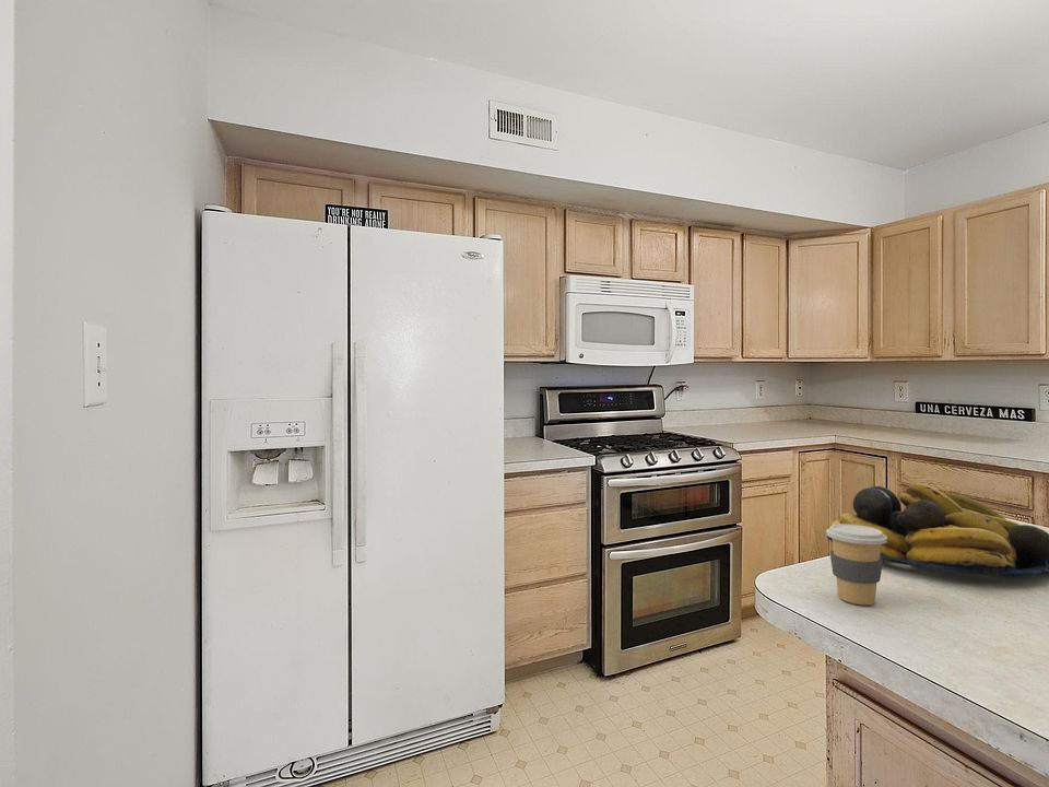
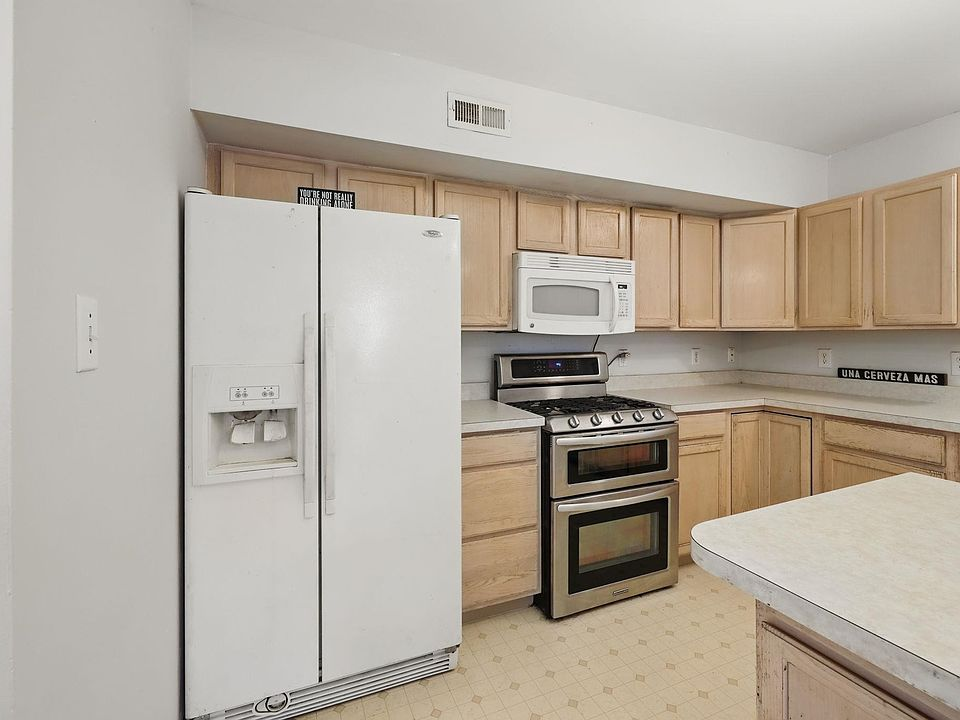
- coffee cup (856, 564)
- fruit bowl (929, 518)
